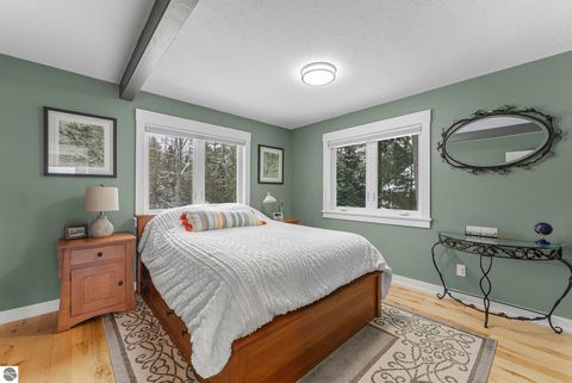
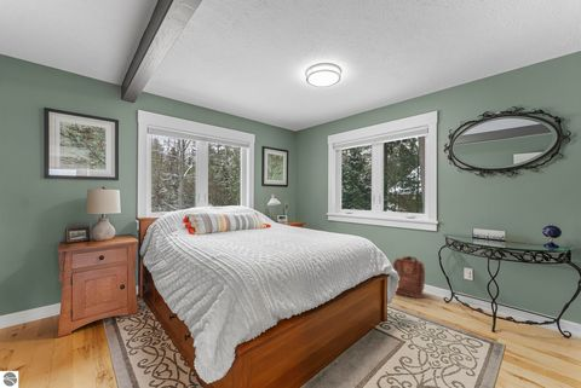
+ backpack (408, 274)
